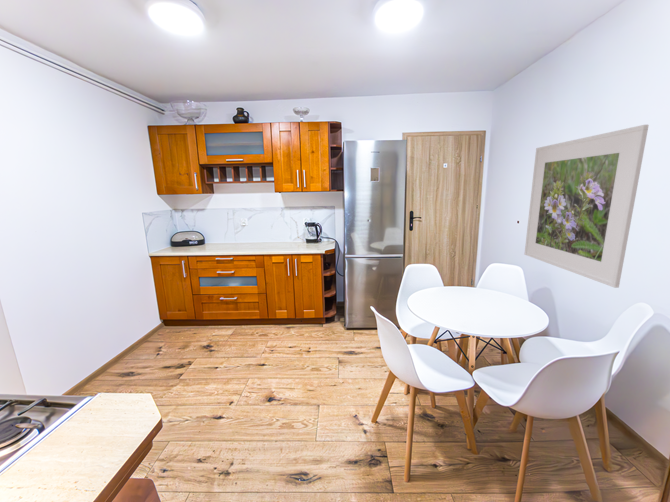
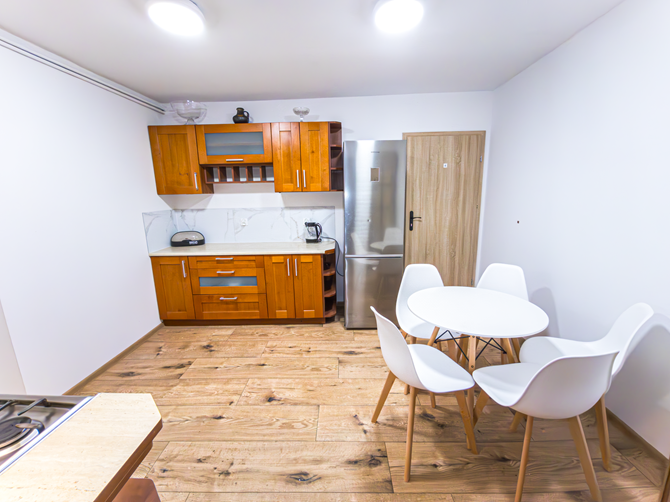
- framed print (570, 206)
